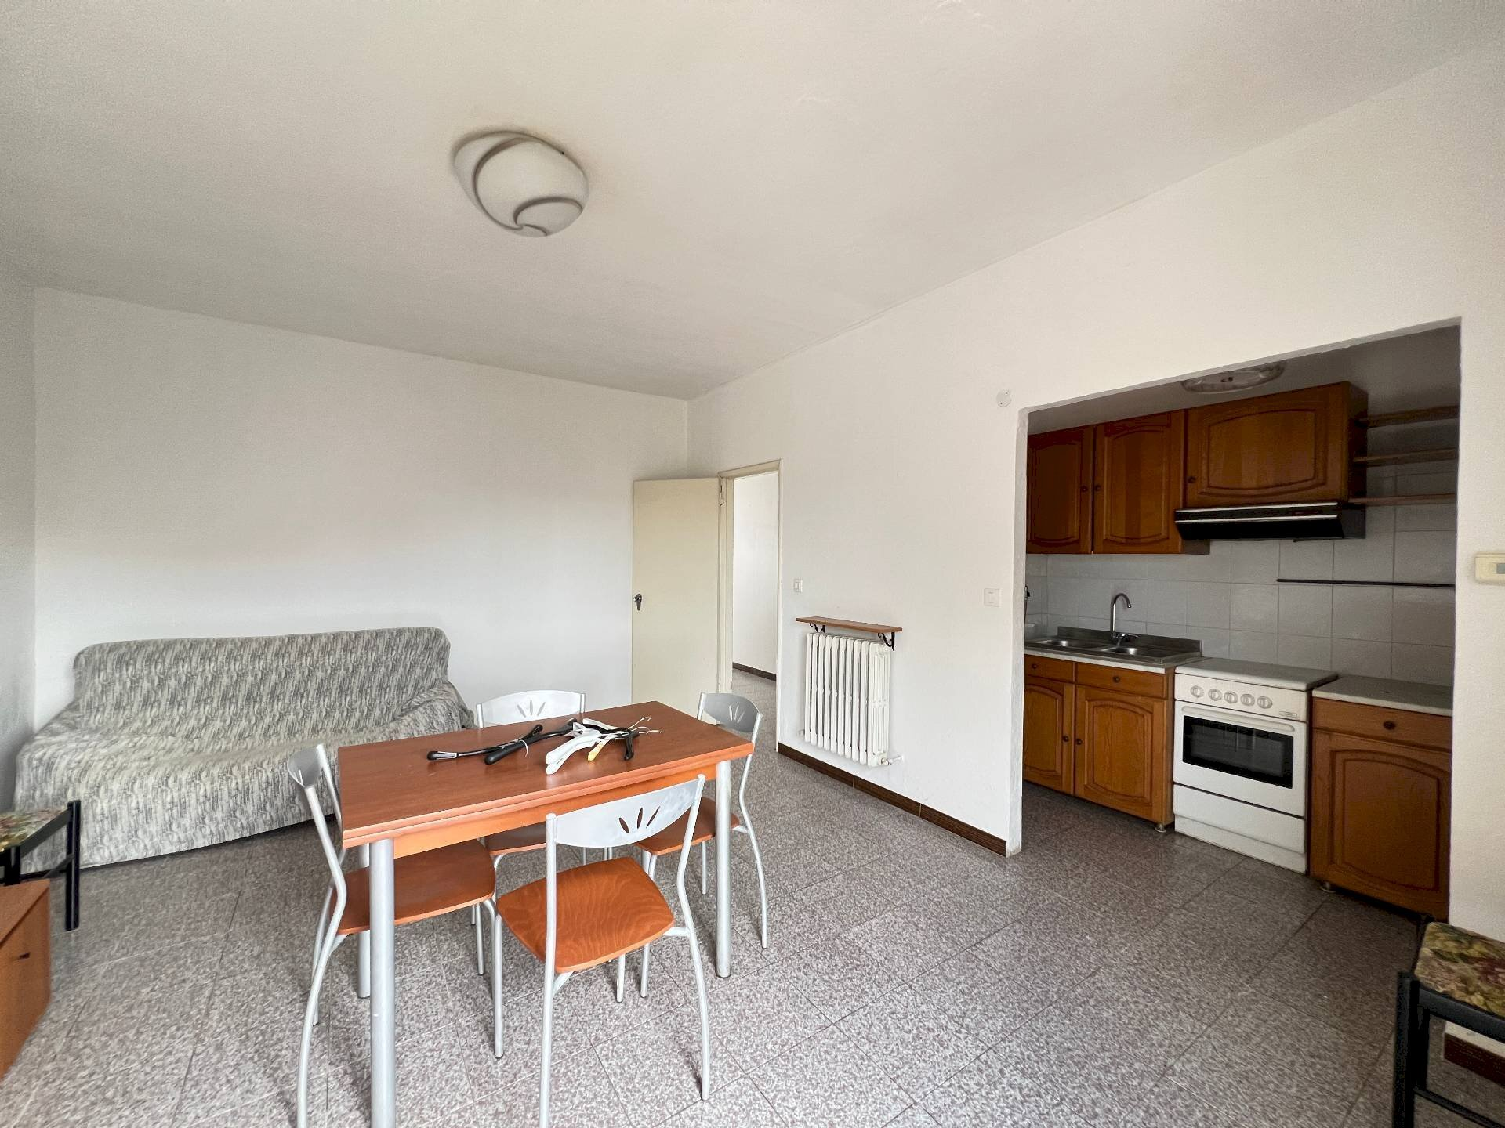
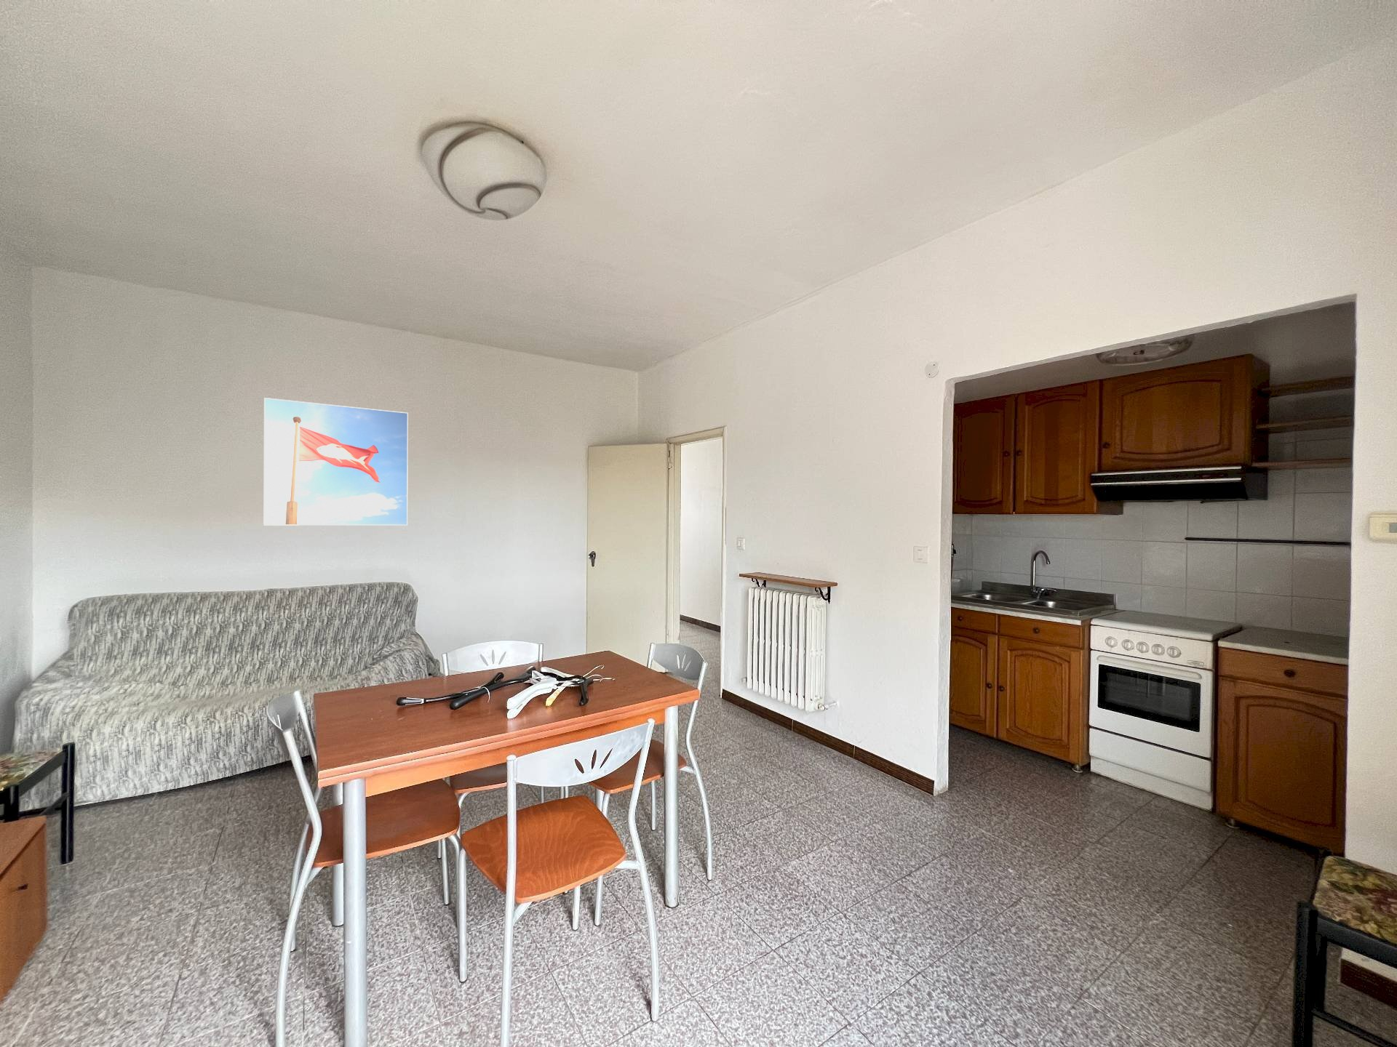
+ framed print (340, 465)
